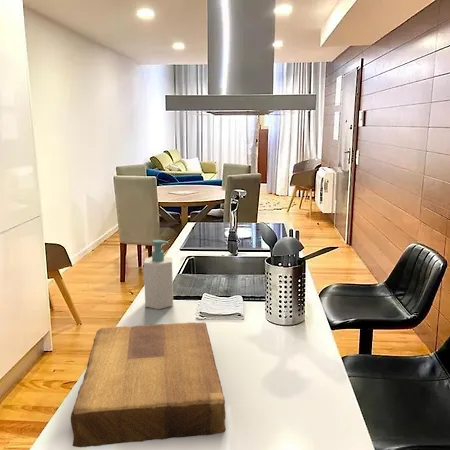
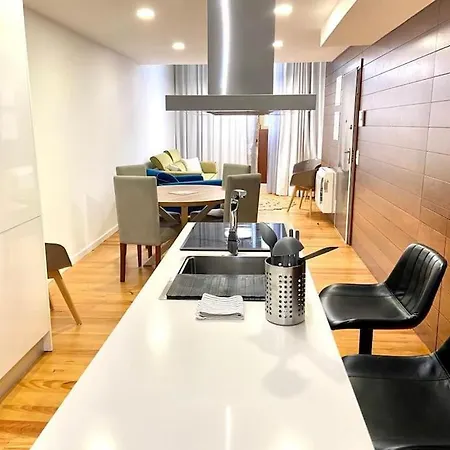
- soap bottle (158, 272)
- cutting board (150, 371)
